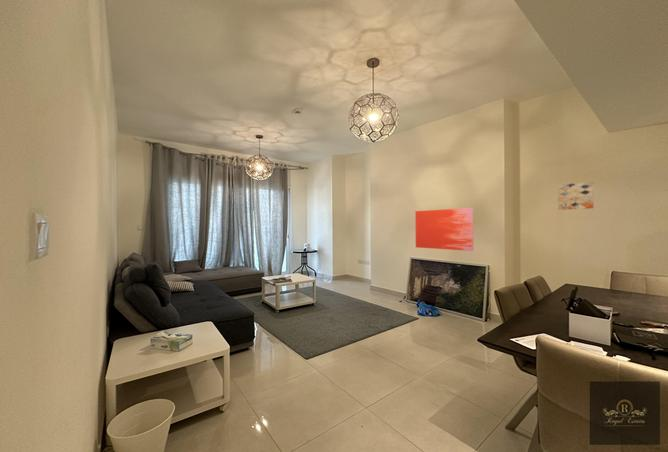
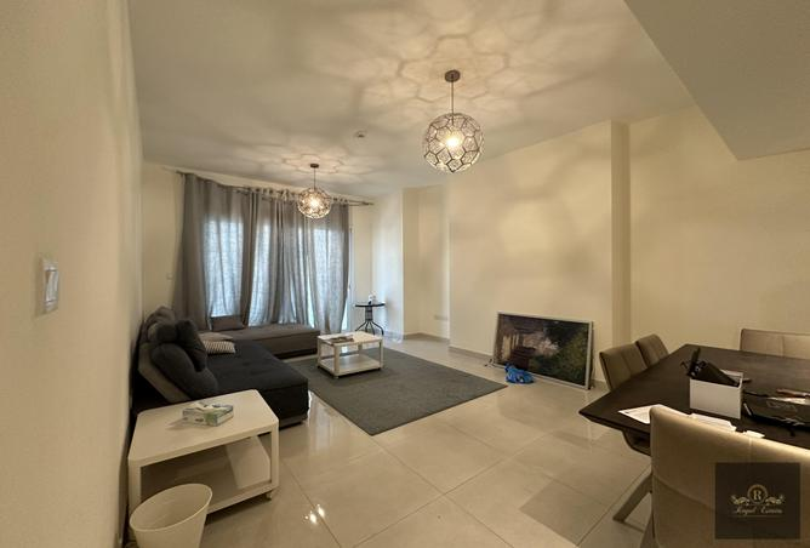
- wall art (575, 196)
- wall art (442, 229)
